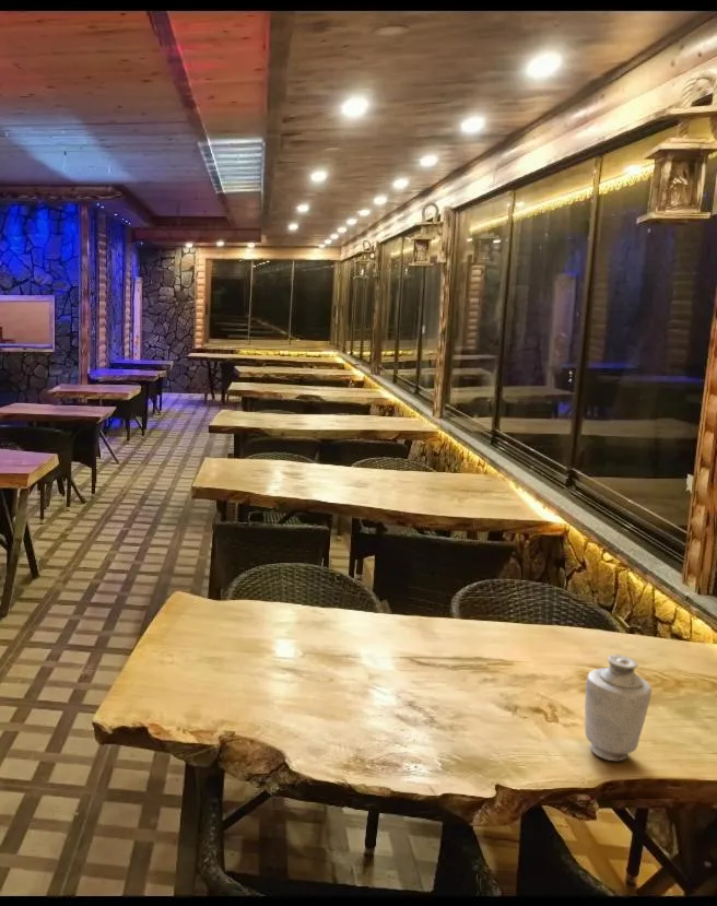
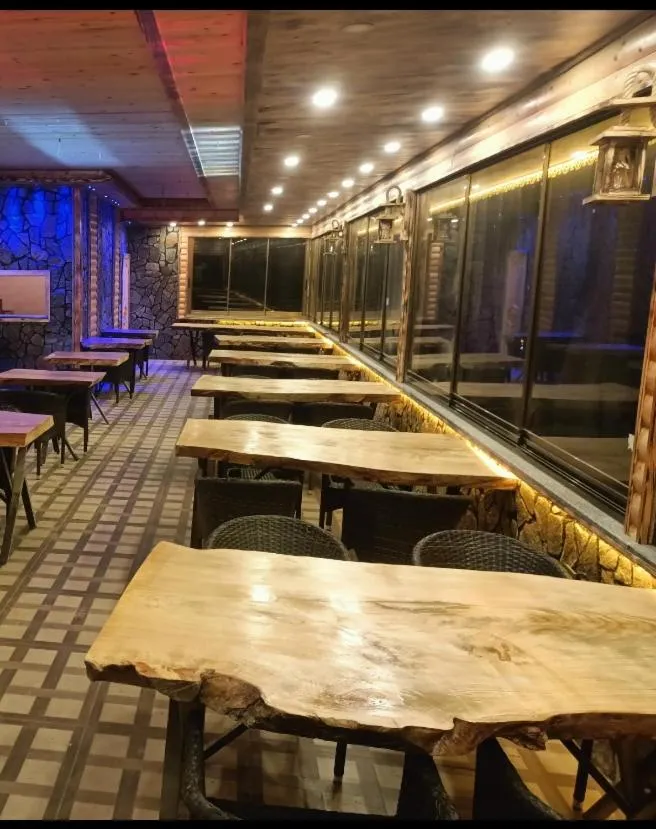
- vase (615, 706)
